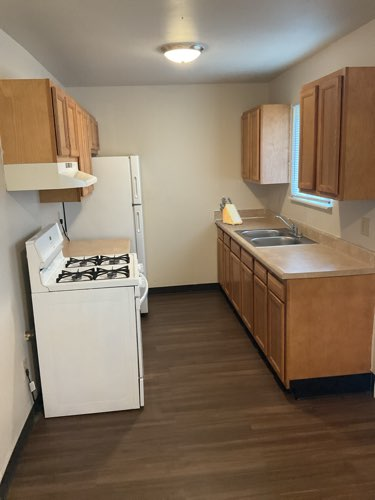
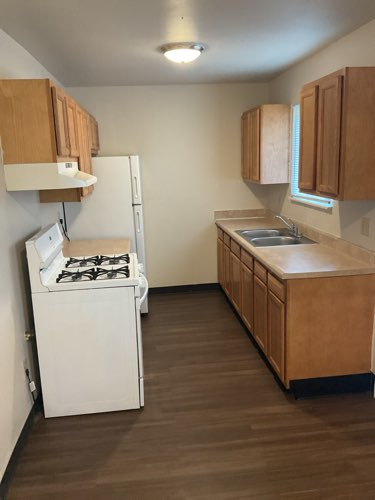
- knife block (230, 210)
